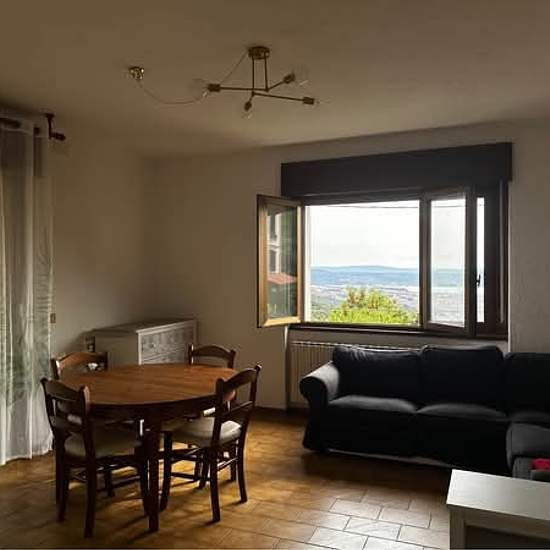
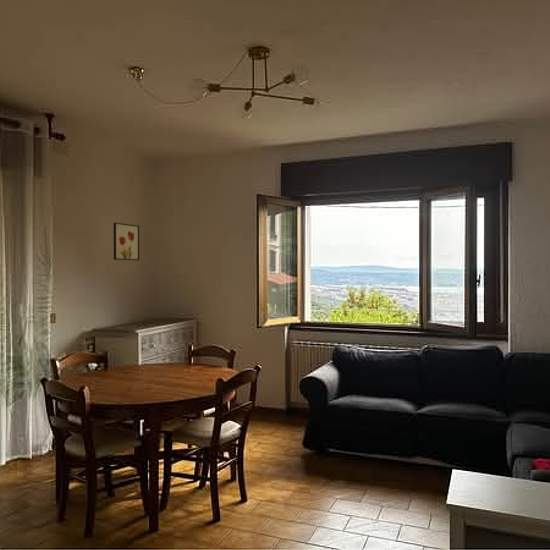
+ wall art (126, 242)
